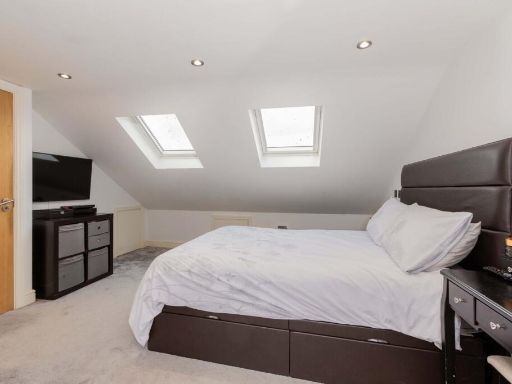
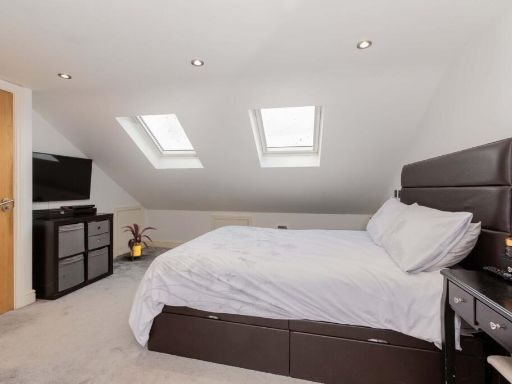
+ house plant (134, 242)
